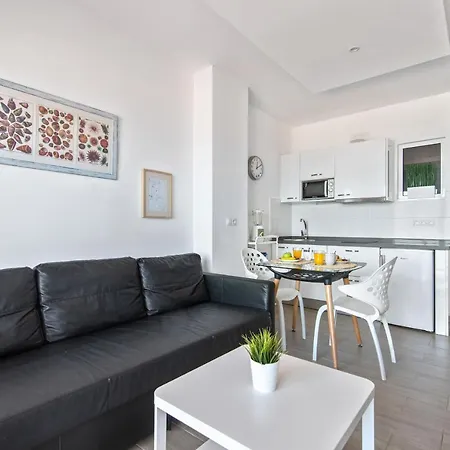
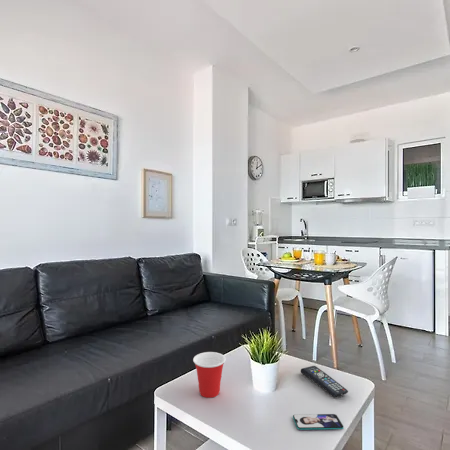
+ smartphone (317, 421)
+ remote control (322, 379)
+ cup (209, 375)
